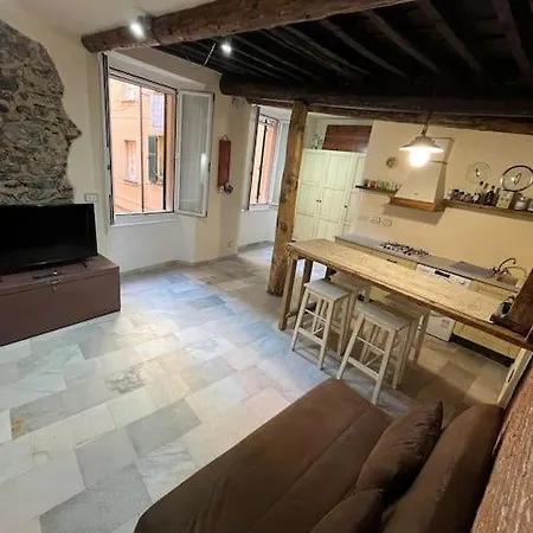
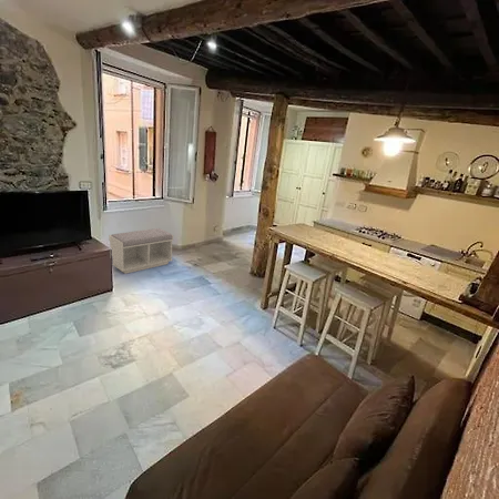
+ bench (142, 248)
